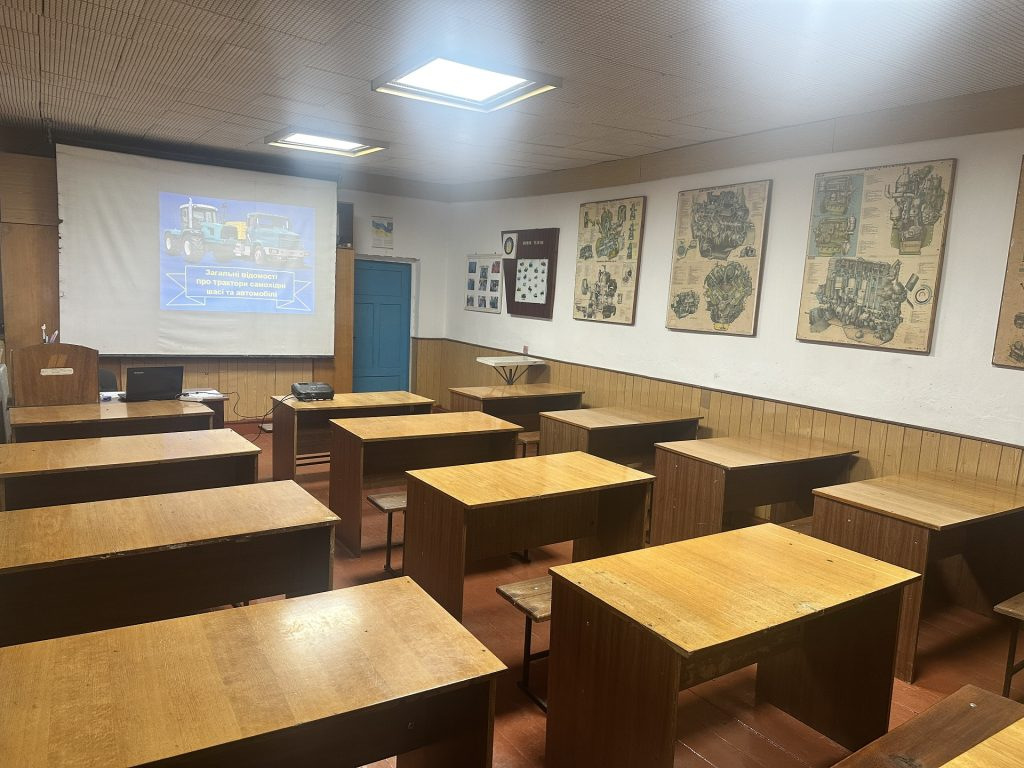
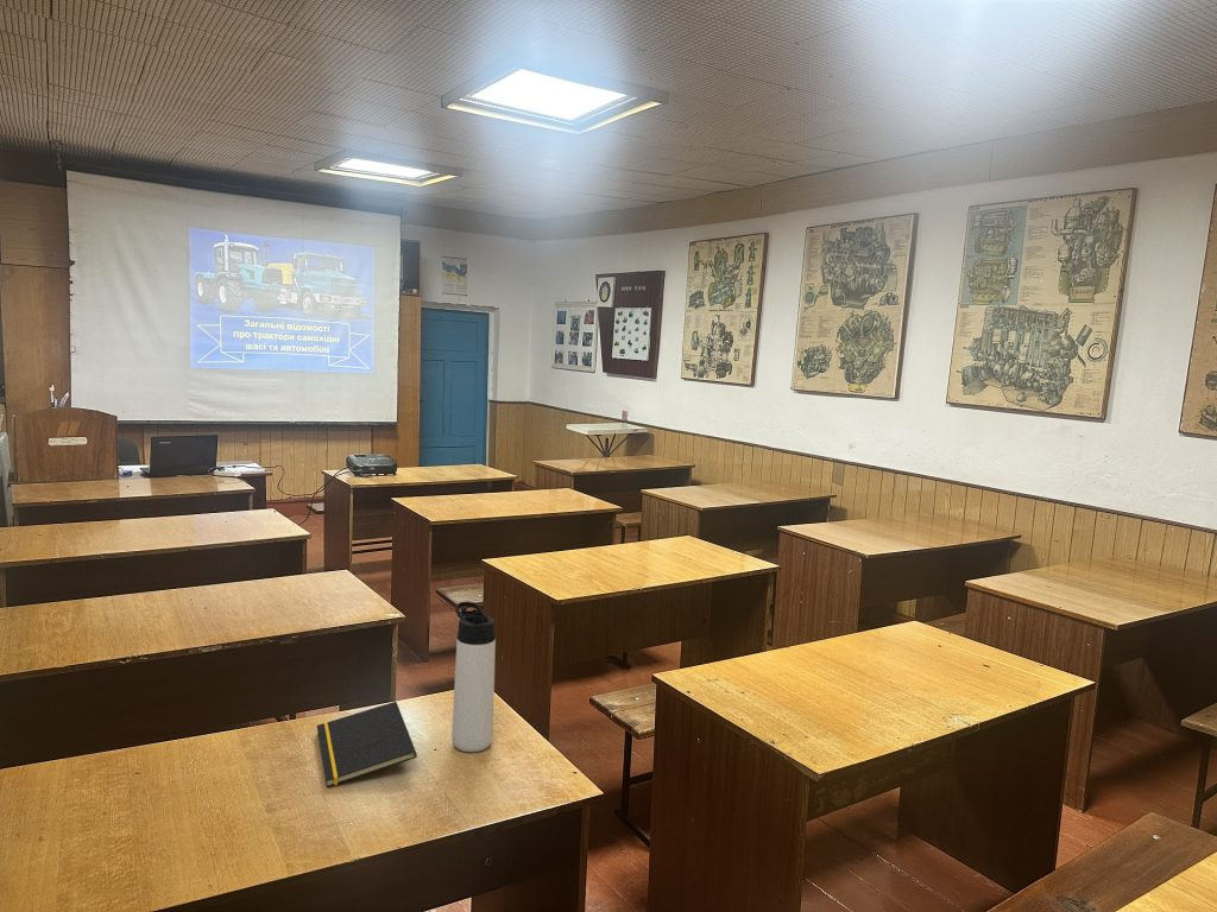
+ notepad (364, 740)
+ thermos bottle (471, 674)
